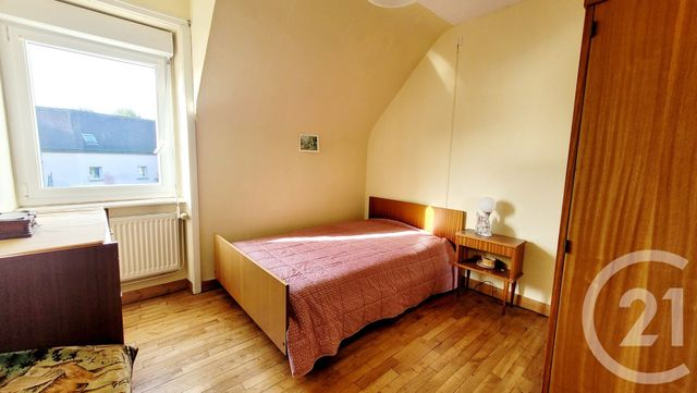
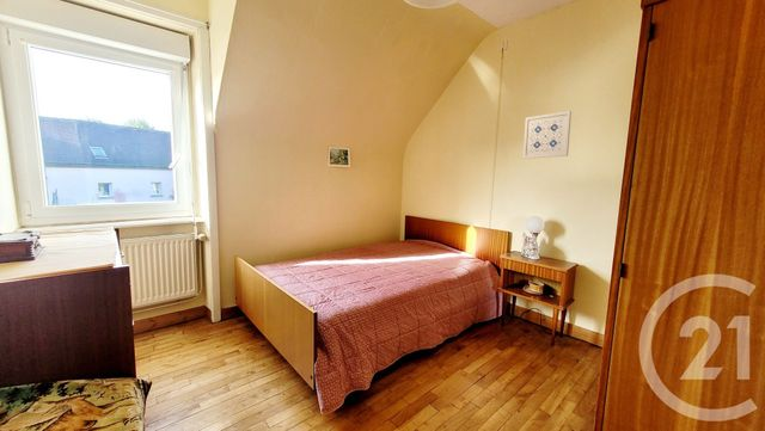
+ wall art (545, 136)
